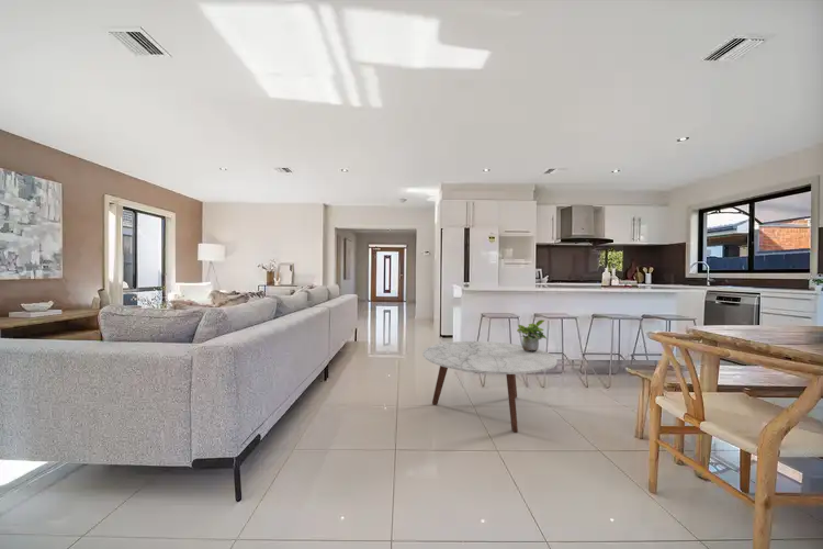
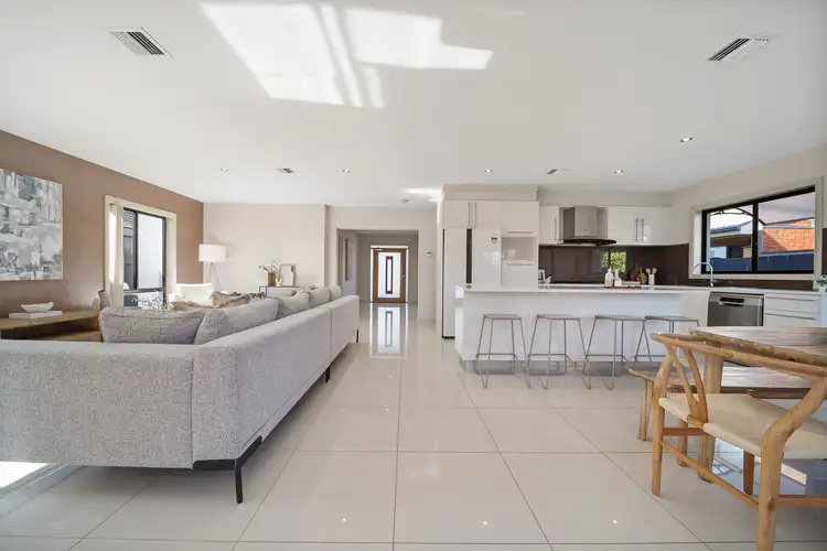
- potted plant (531, 335)
- coffee table (486, 372)
